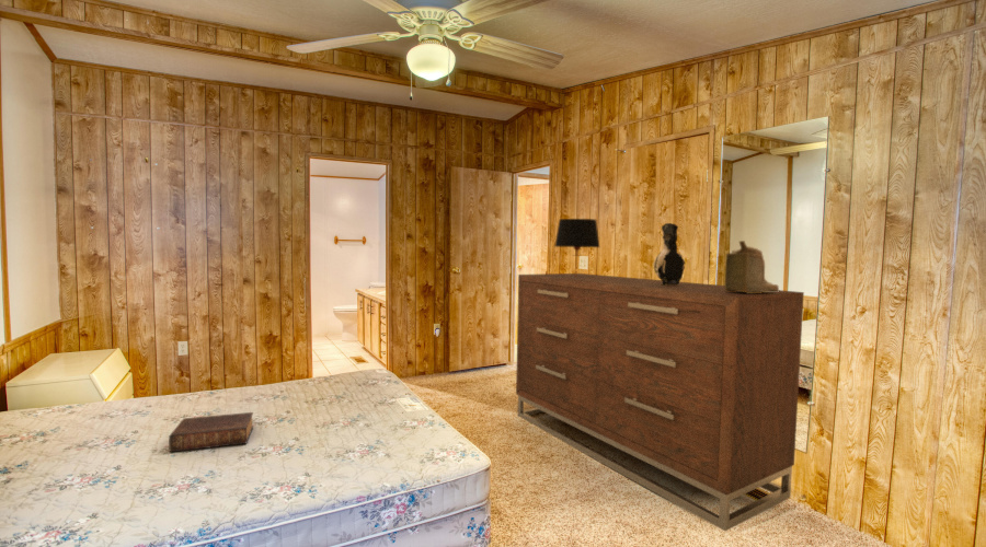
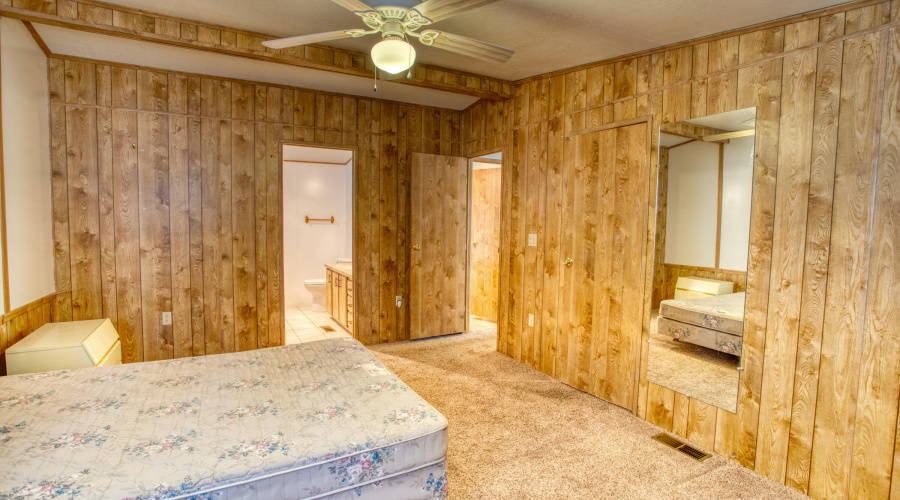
- decorative vase (666, 254)
- decorative box (753, 266)
- table lamp (576, 247)
- dresser (630, 366)
- book (214, 431)
